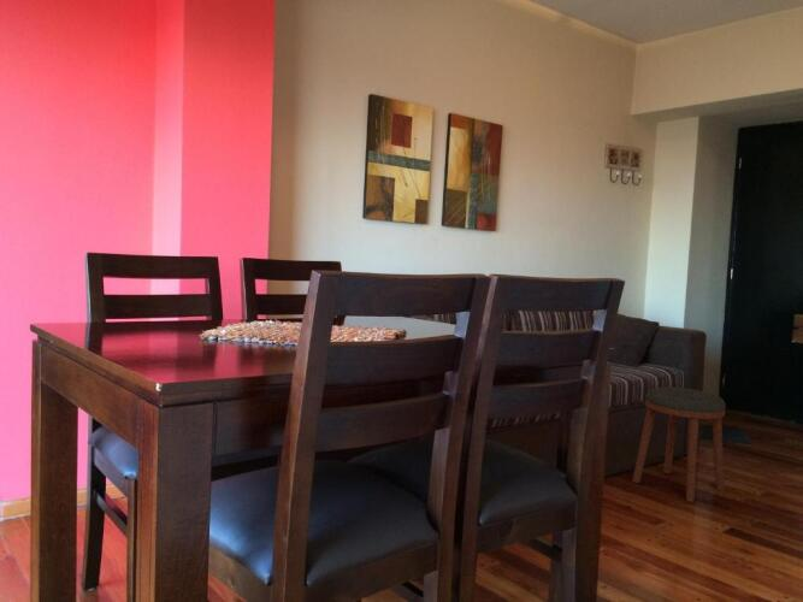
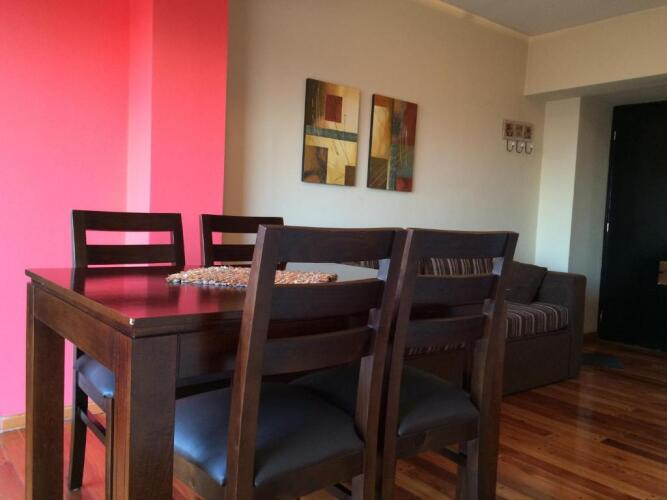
- stool (687, 438)
